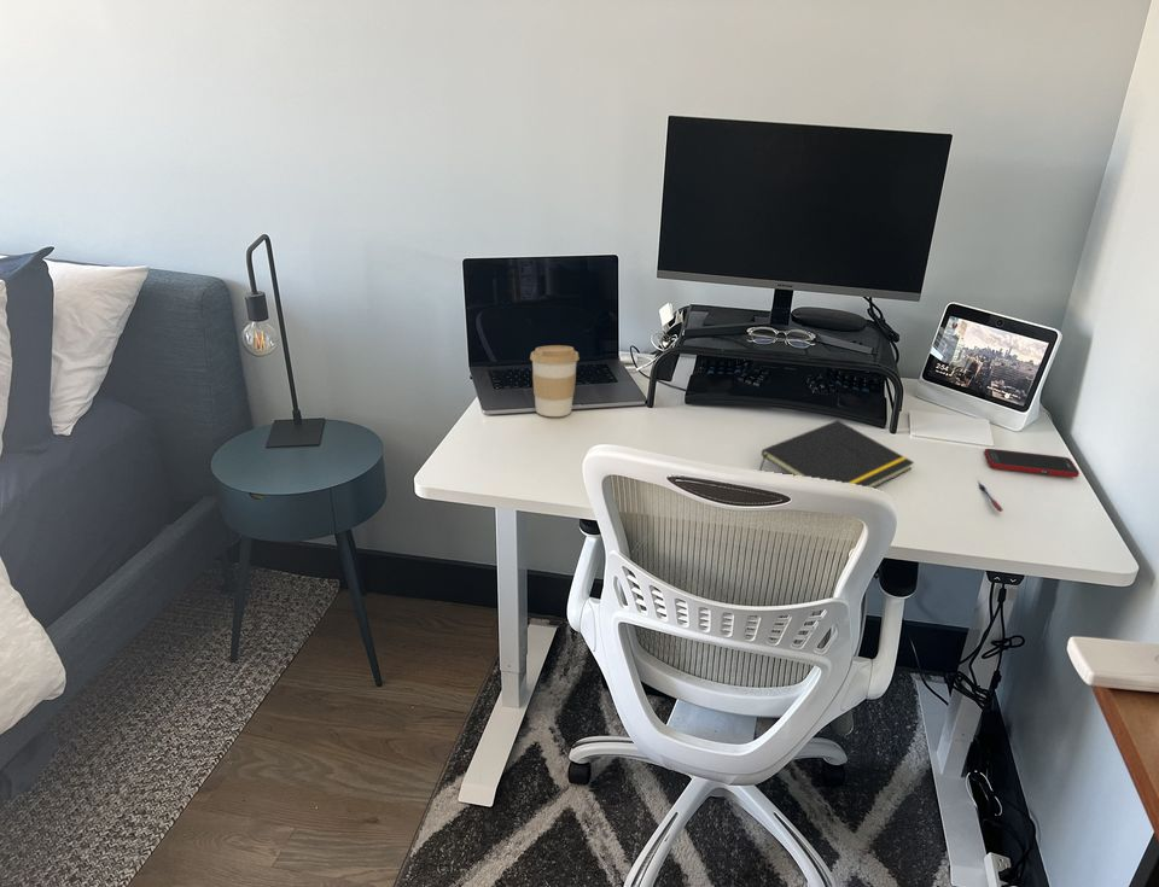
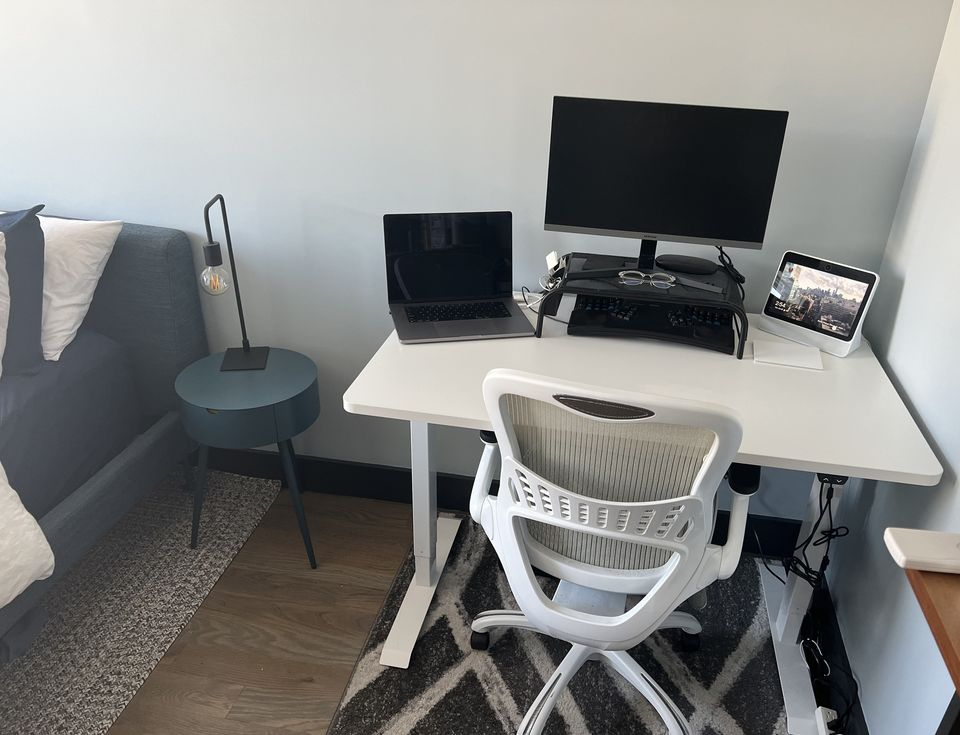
- cell phone (1030, 462)
- pen (986, 492)
- notepad (838, 459)
- coffee cup (554, 378)
